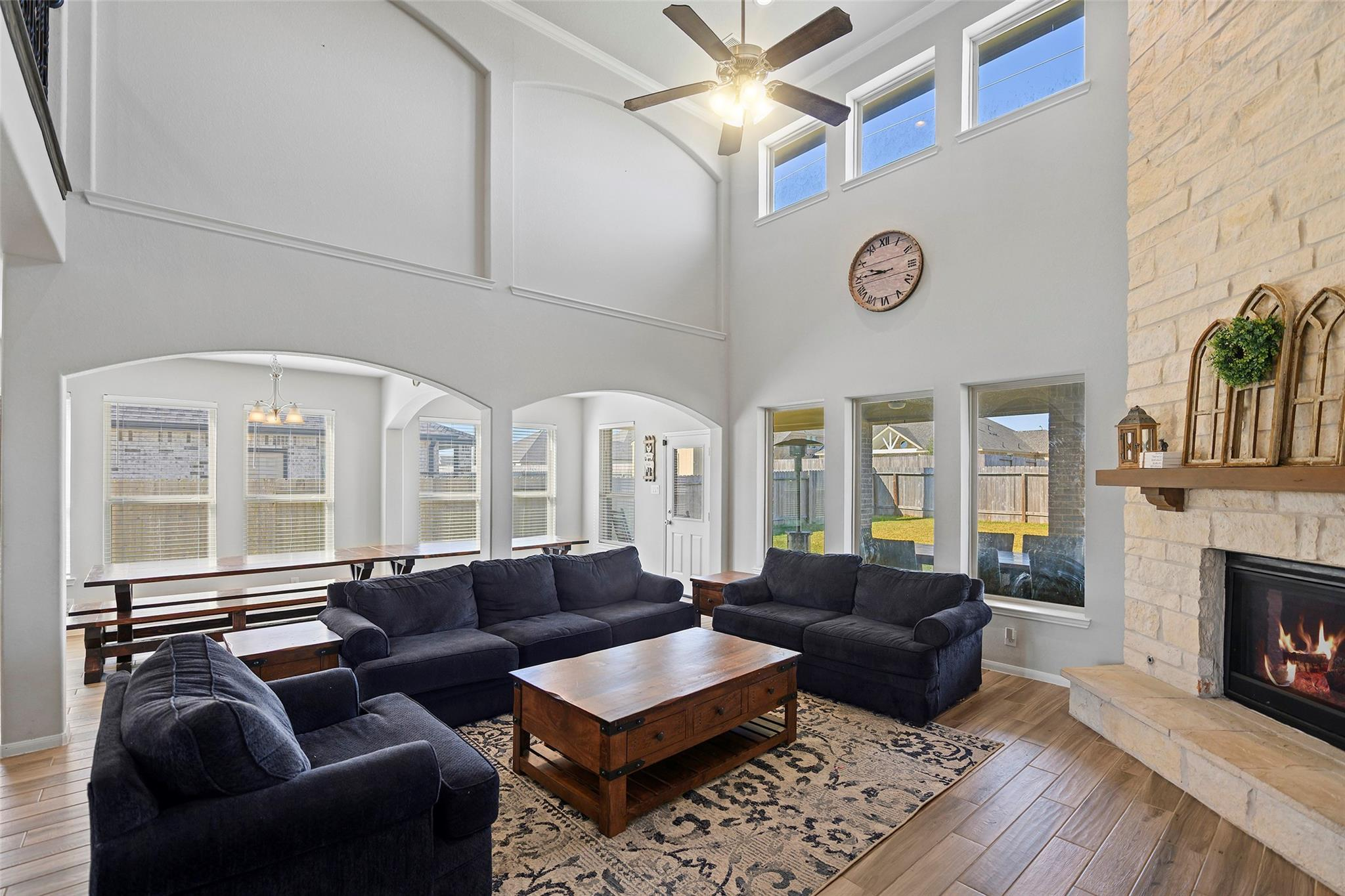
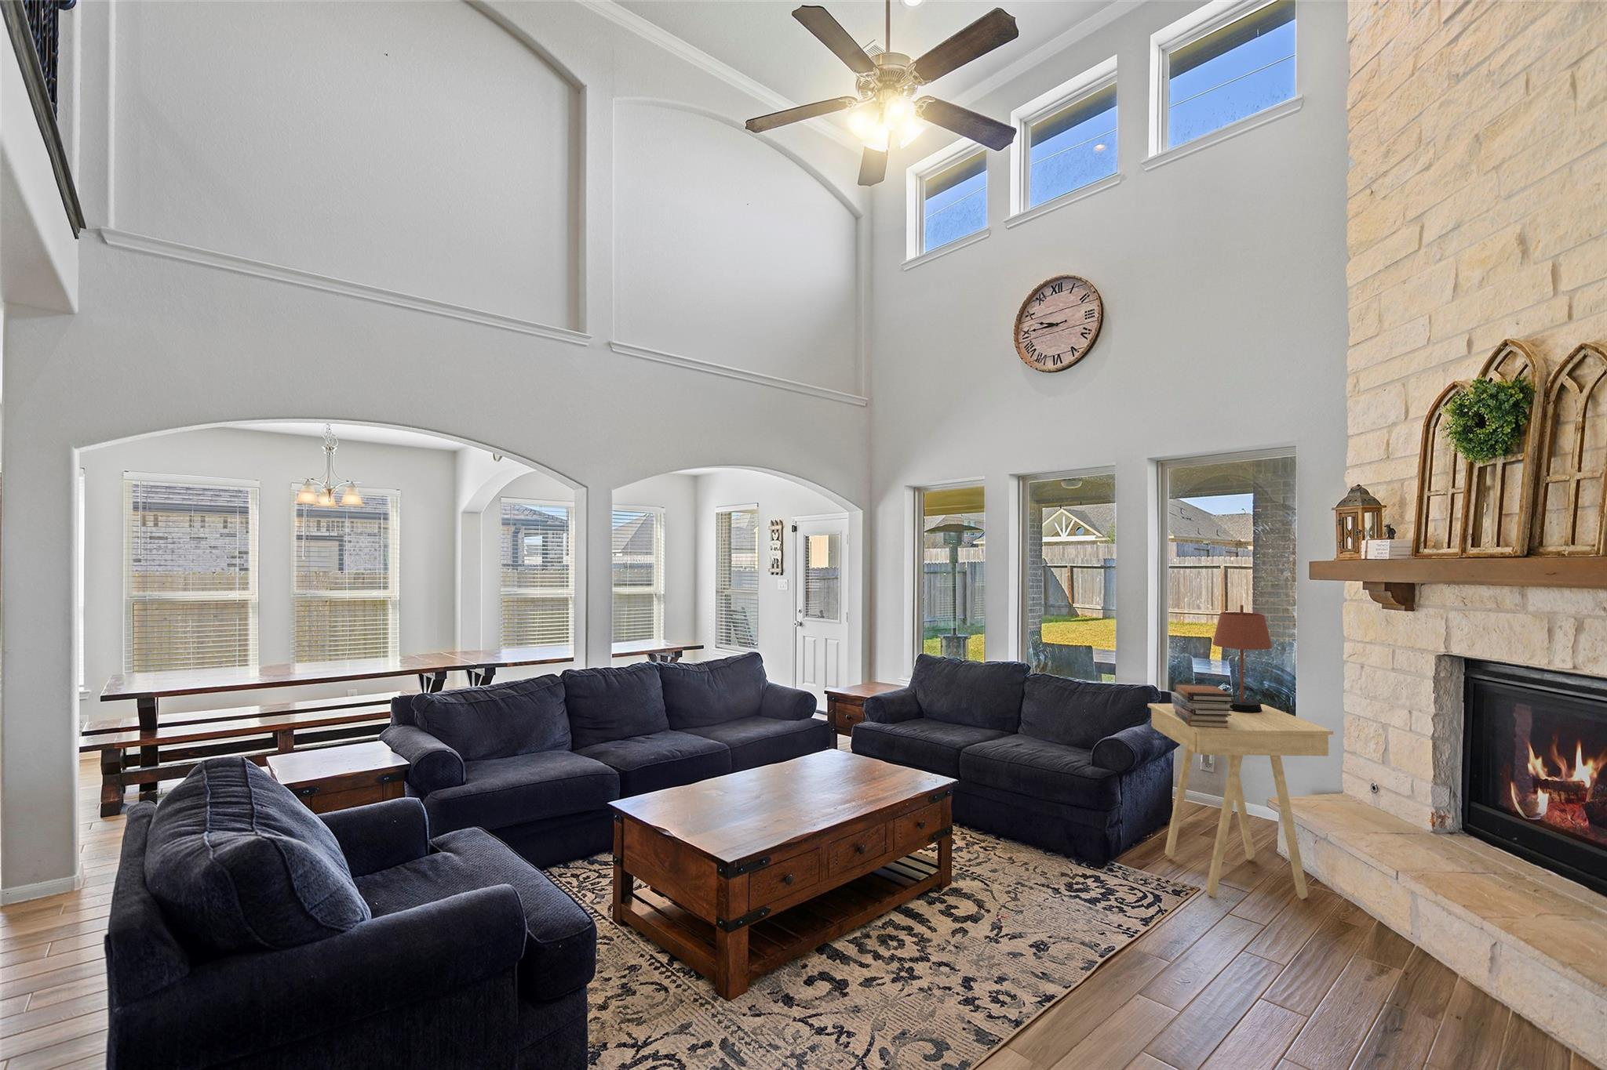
+ table lamp (1240, 656)
+ side table (1233, 797)
+ book stack (1201, 703)
